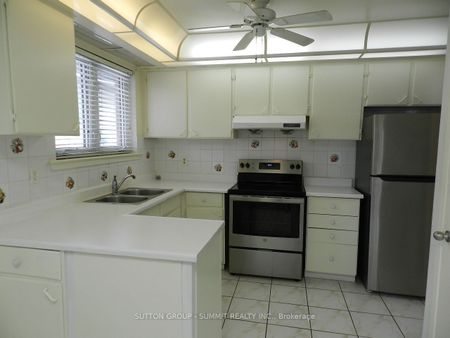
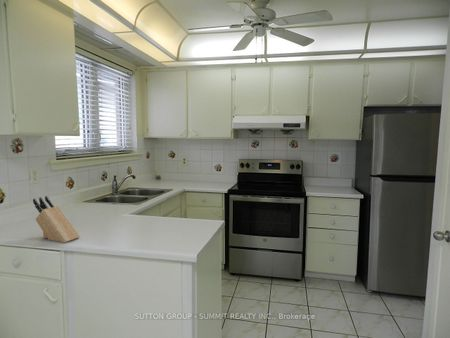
+ knife block (54, 218)
